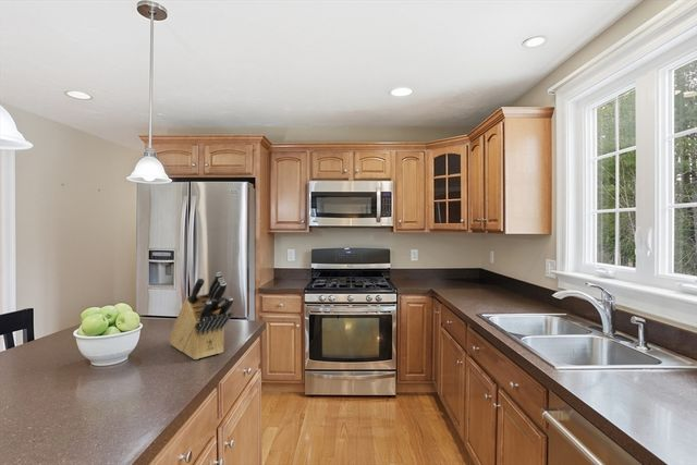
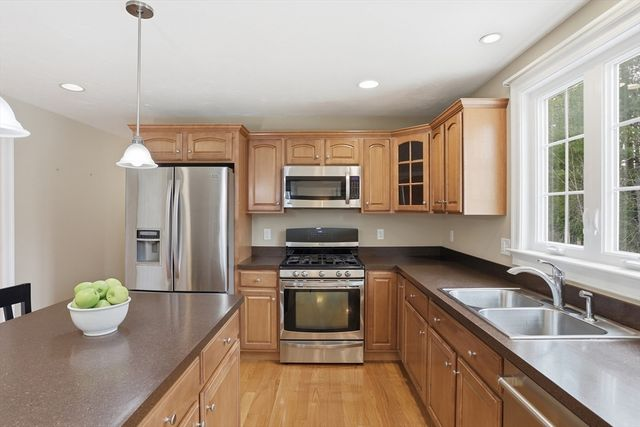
- knife block (199, 310)
